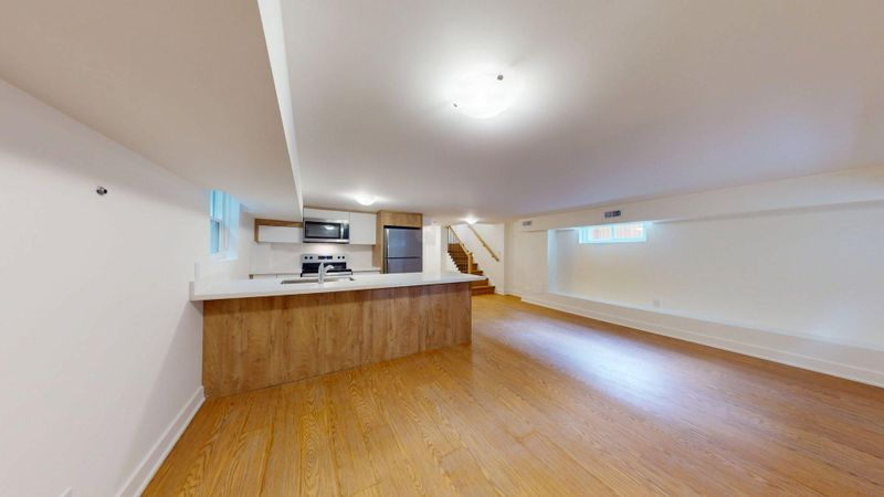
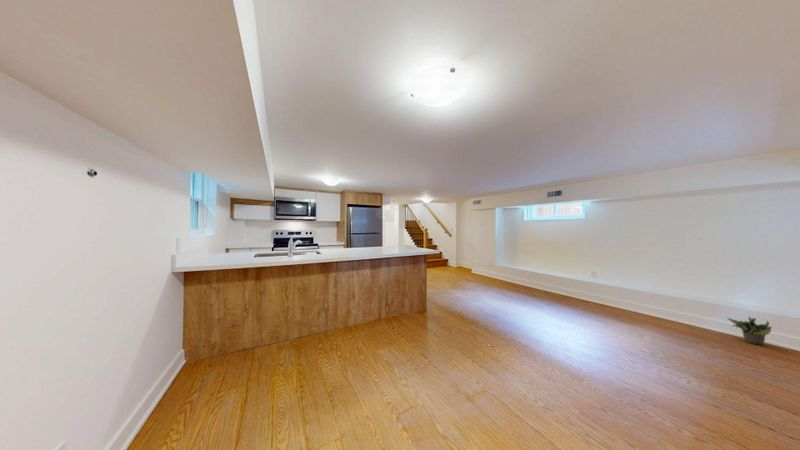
+ potted plant (748, 328)
